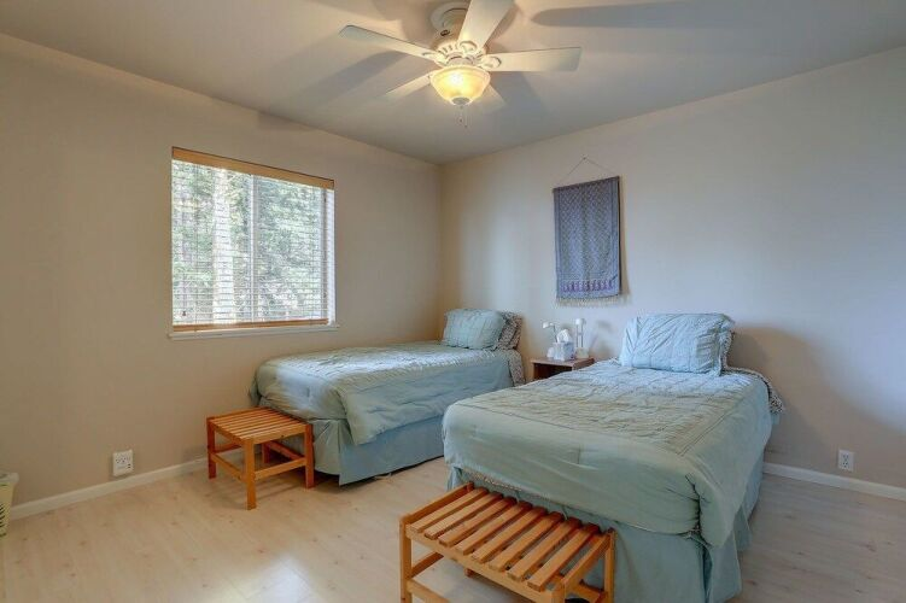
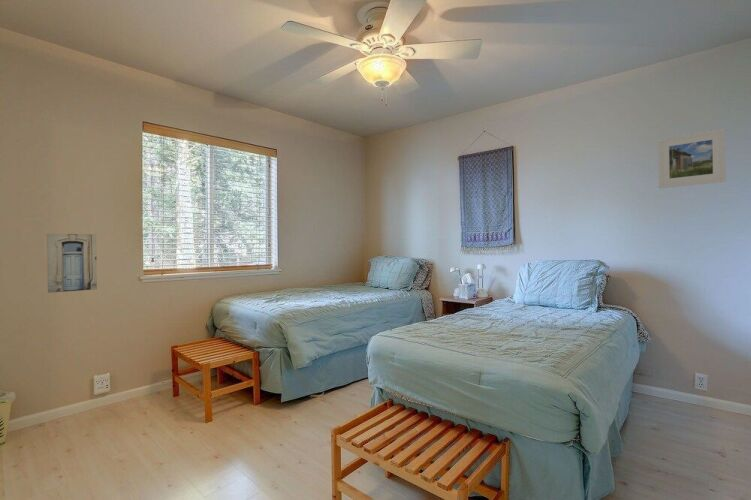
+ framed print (690, 159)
+ wall art (72, 262)
